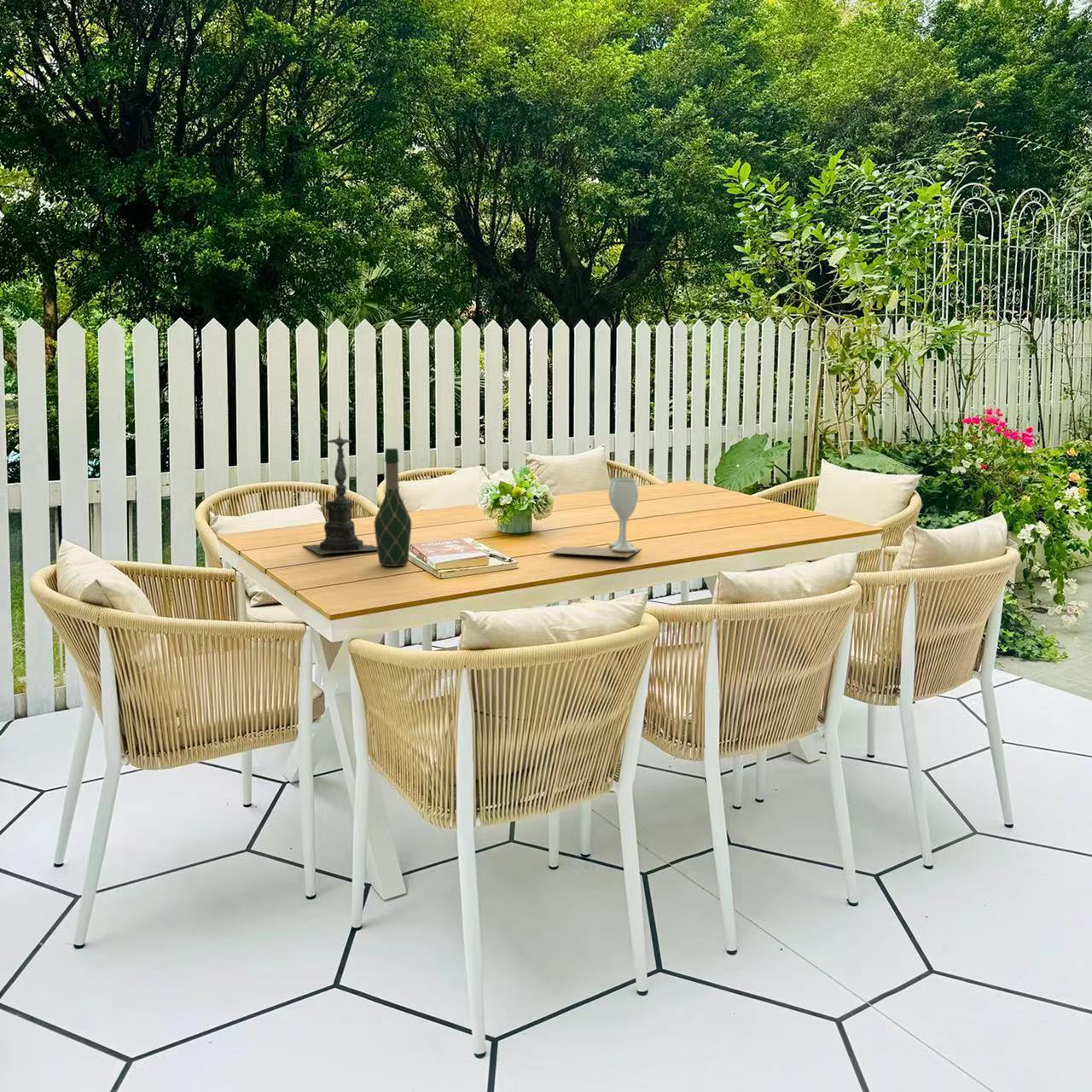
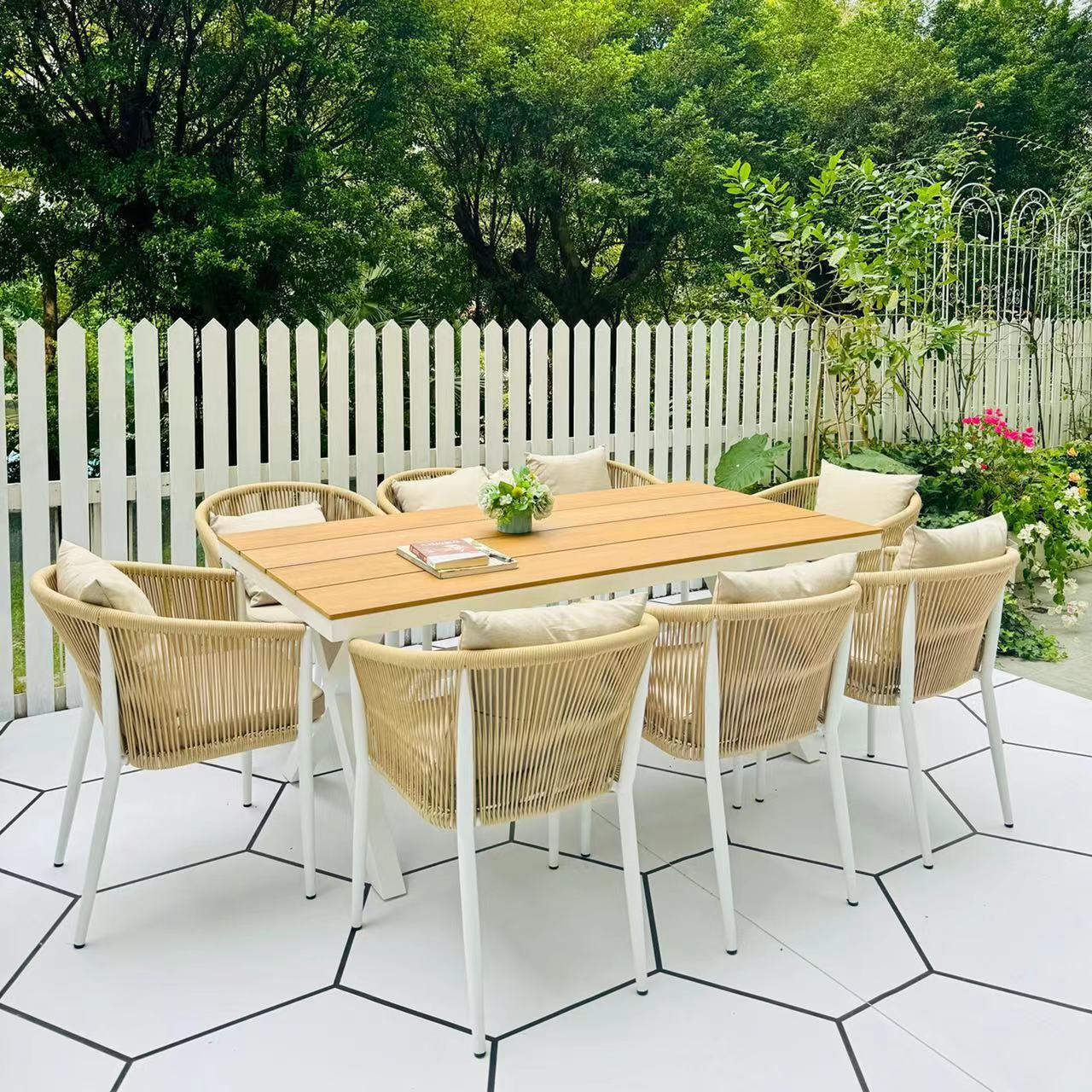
- wineglass (613, 508)
- wine bottle (392, 507)
- candle holder (340, 485)
